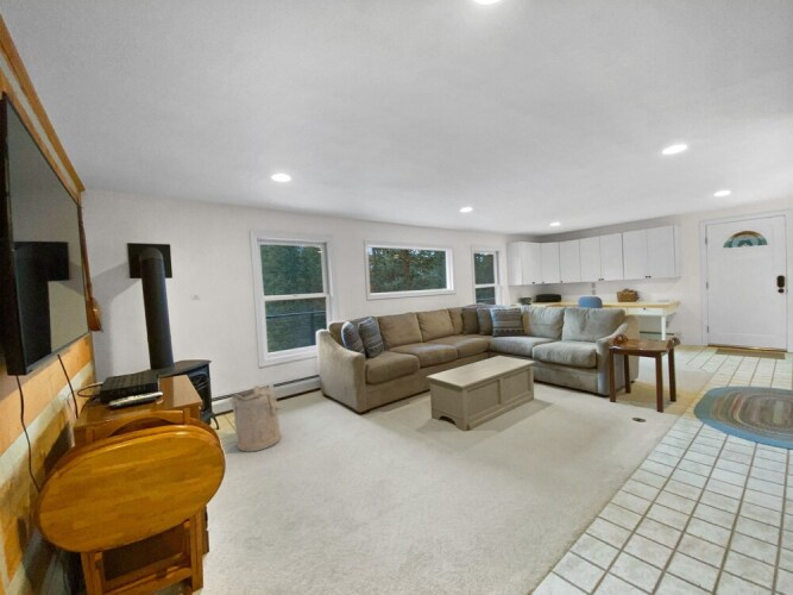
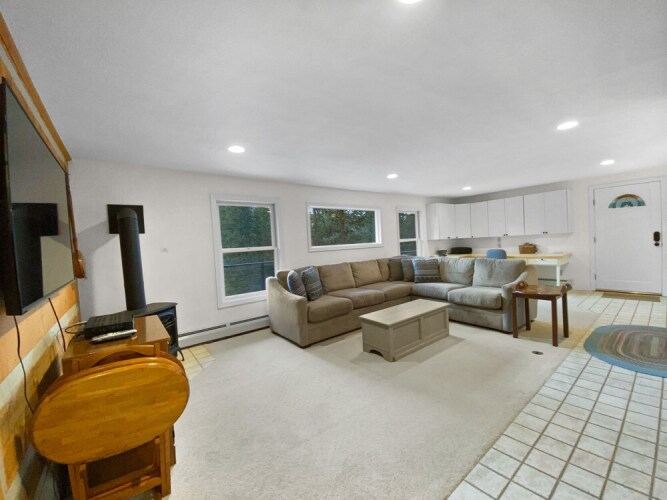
- laundry hamper (257, 414)
